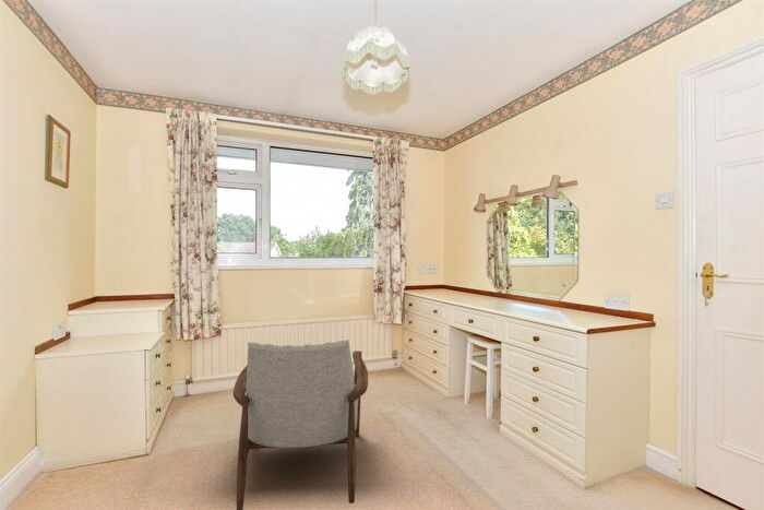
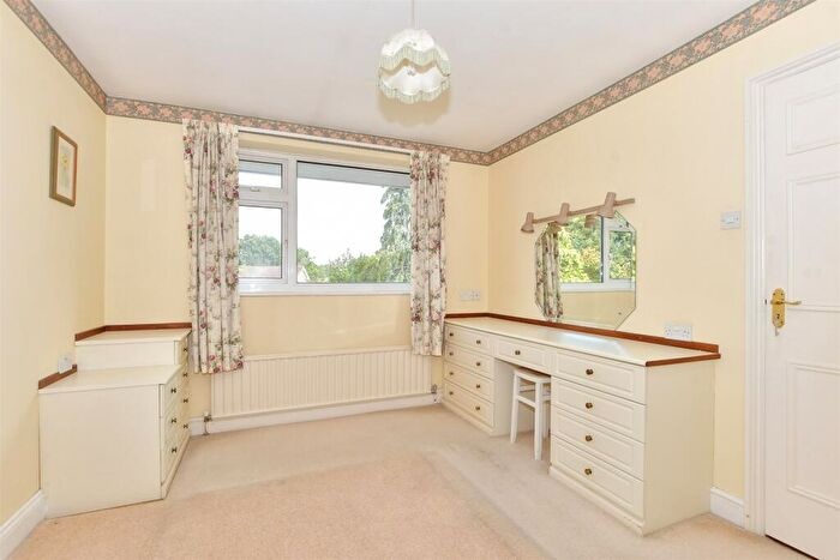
- armchair (303, 395)
